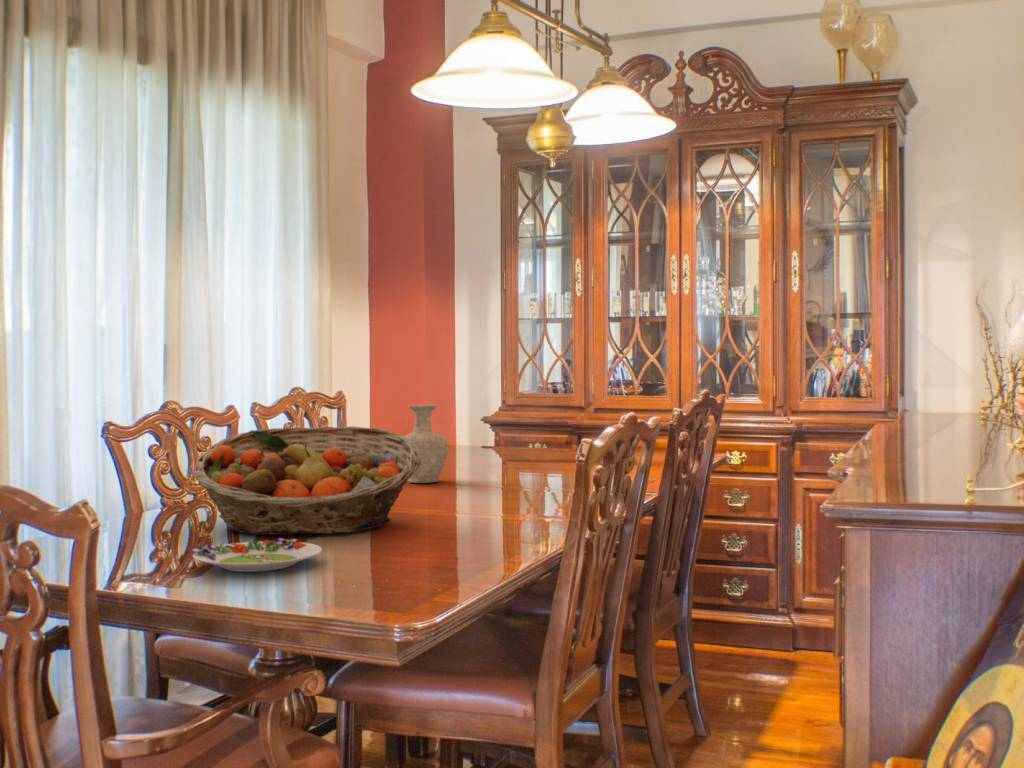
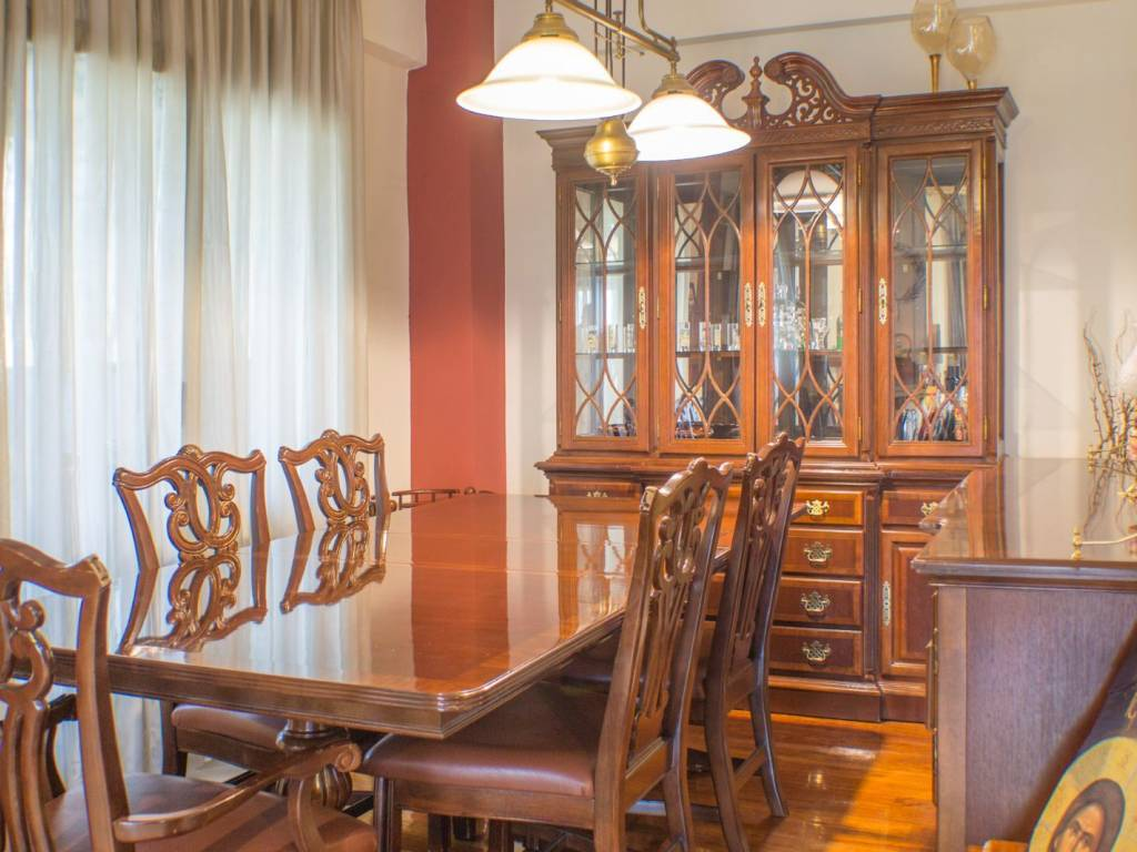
- fruit basket (308, 477)
- vase (423, 443)
- salad plate (258, 555)
